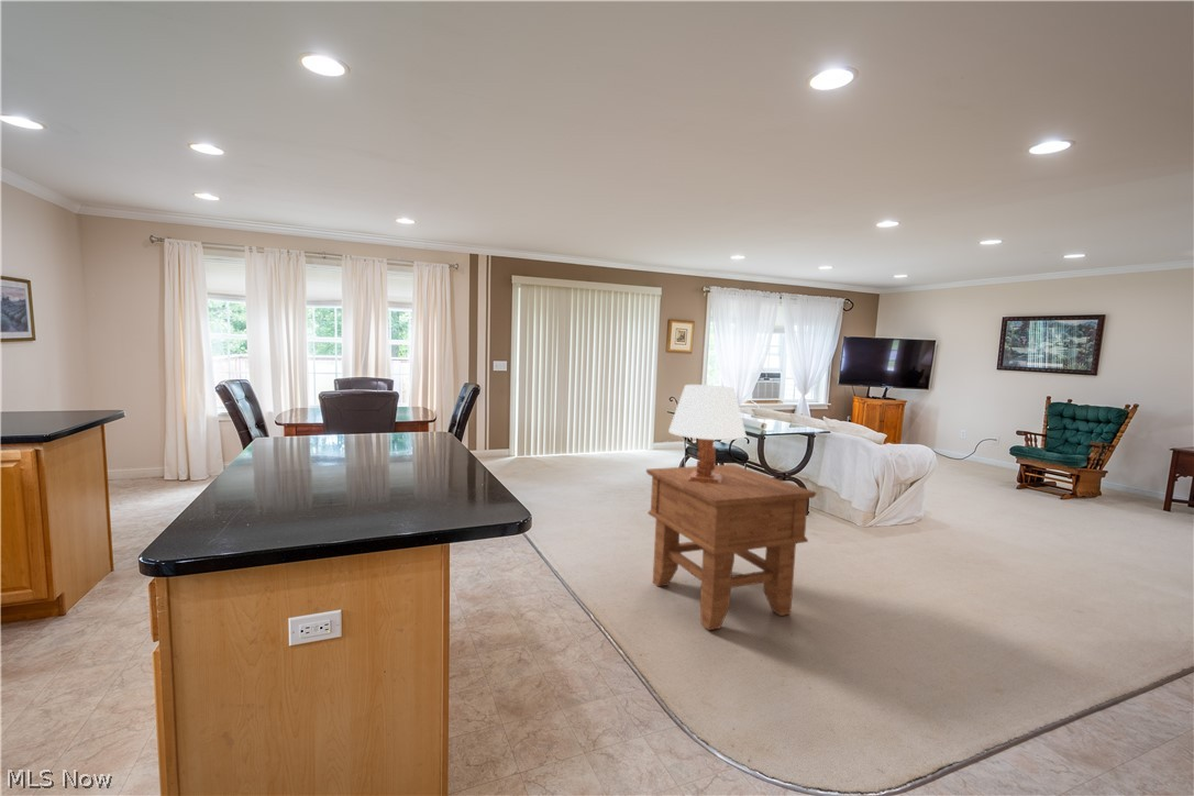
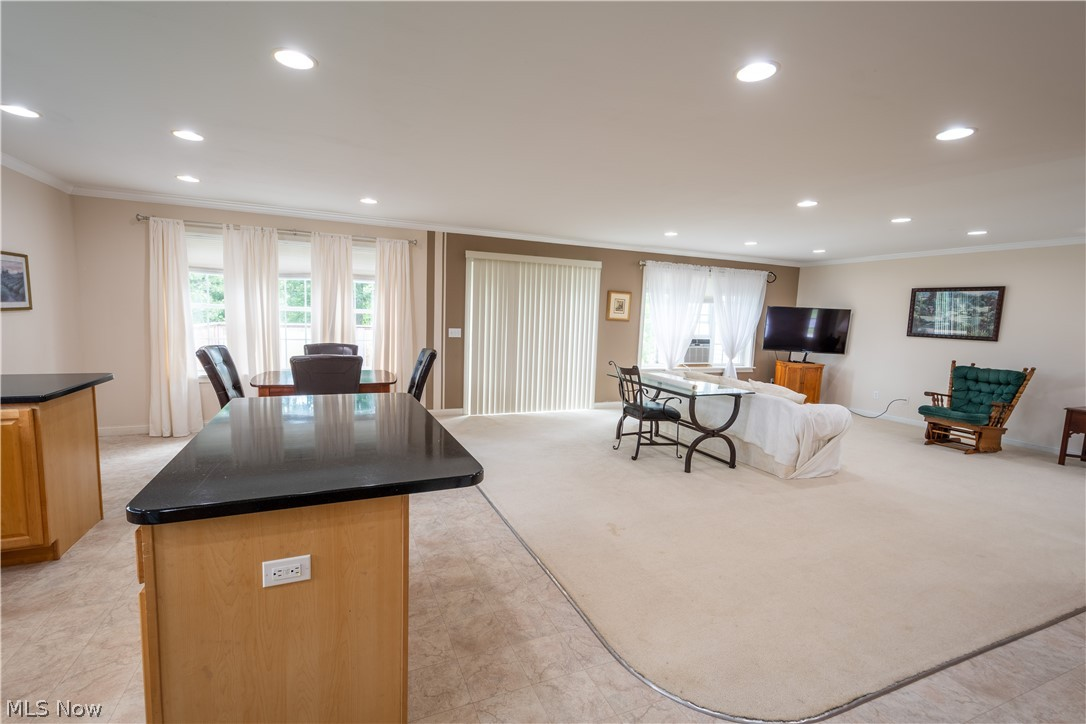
- side table (721, 539)
- table lamp (706, 432)
